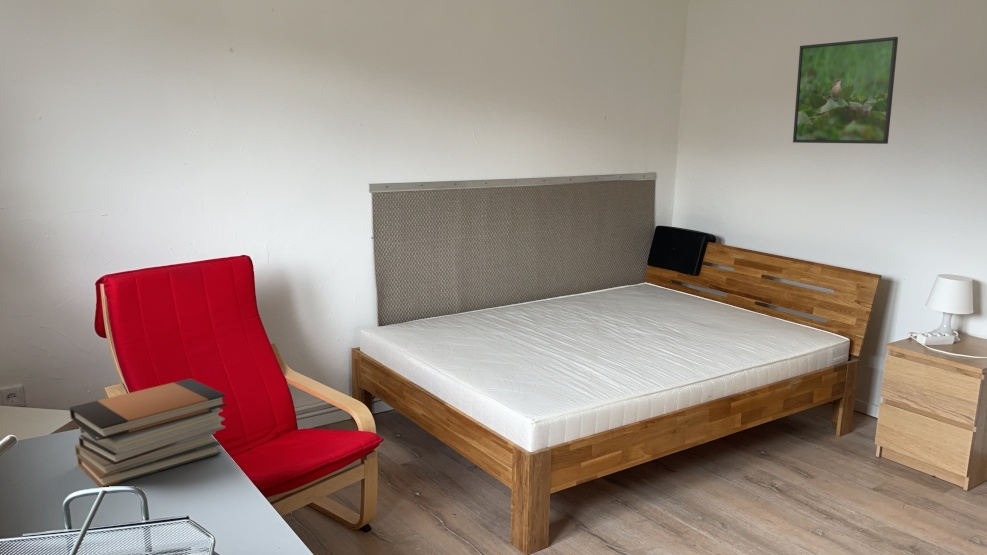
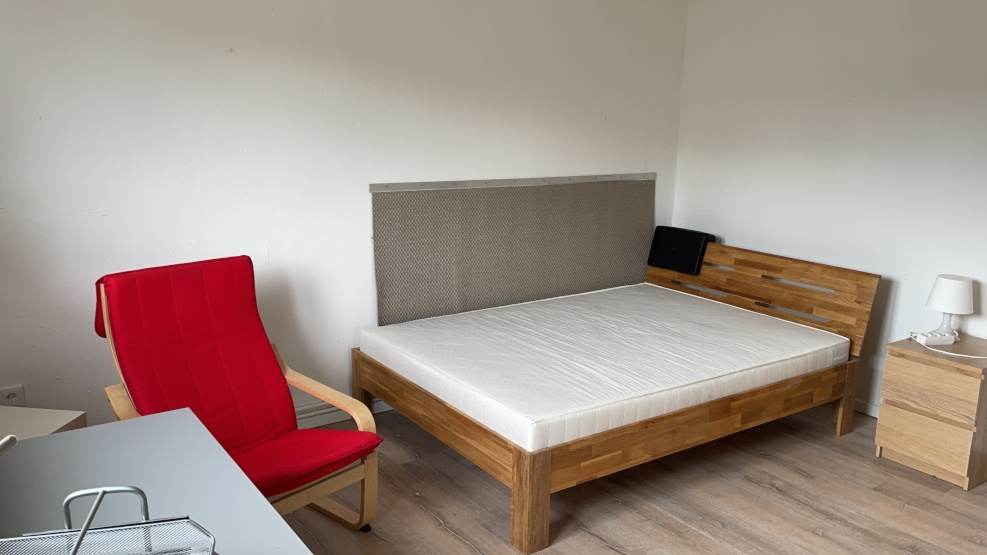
- book stack (151, 429)
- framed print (842, 92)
